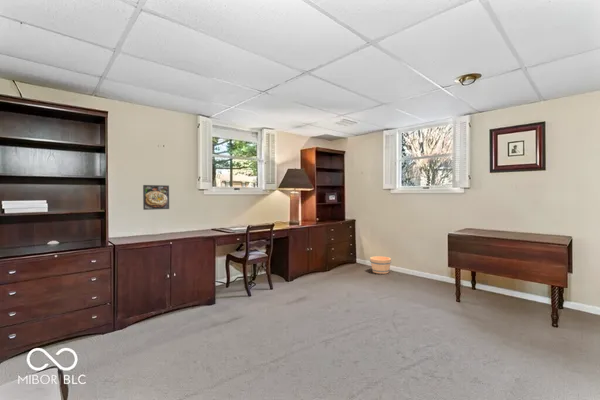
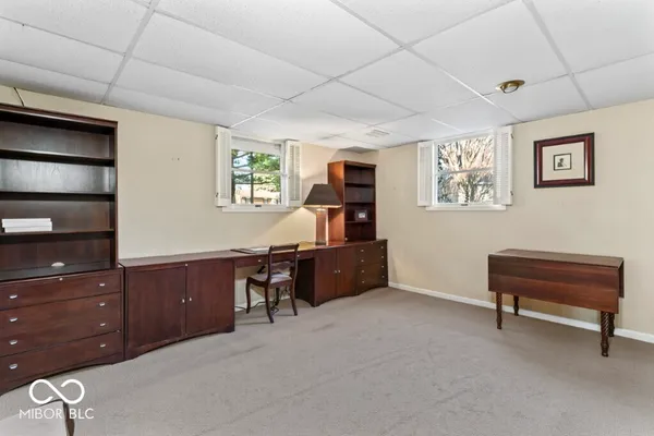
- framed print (156, 197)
- bucket (380, 264)
